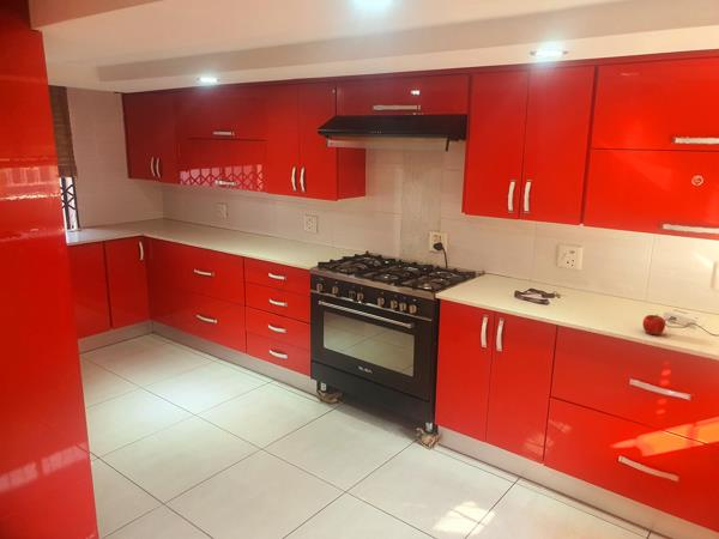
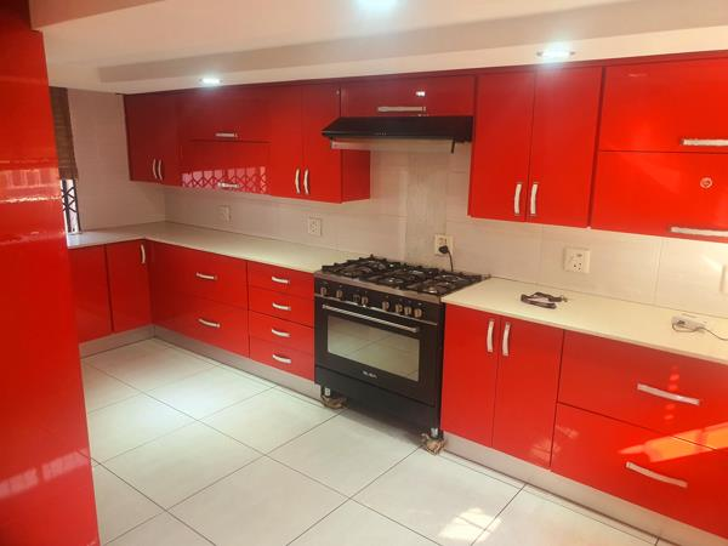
- fruit (653, 323)
